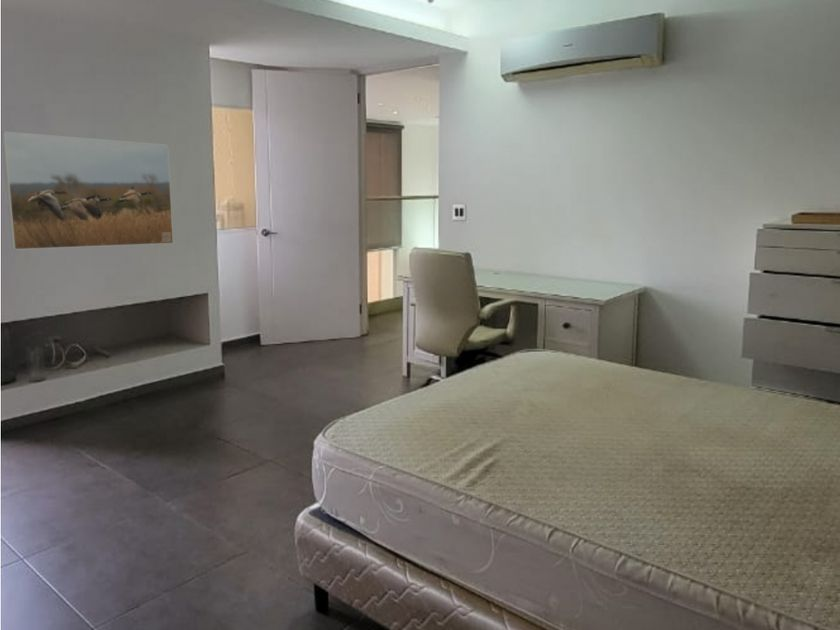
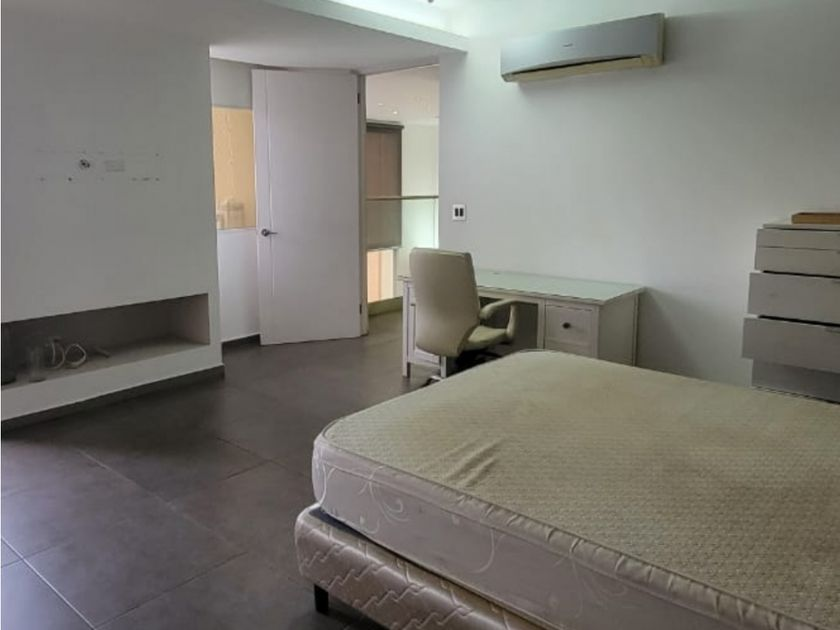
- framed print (96, 193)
